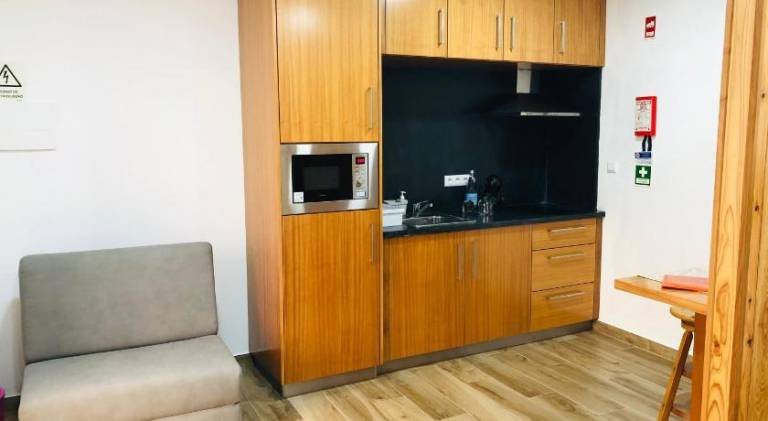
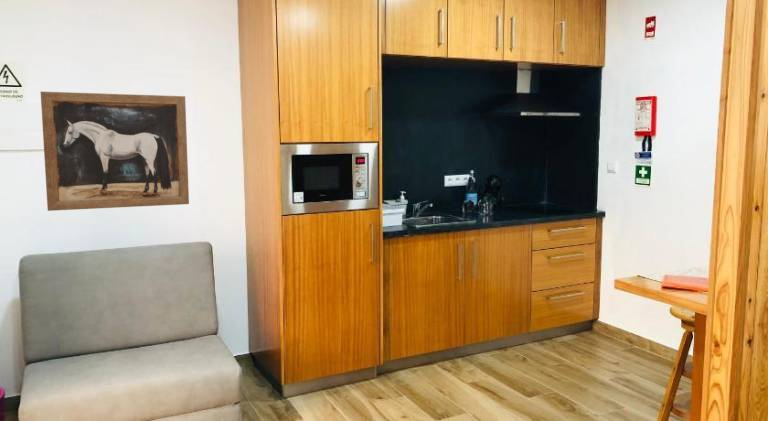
+ wall art (119, 151)
